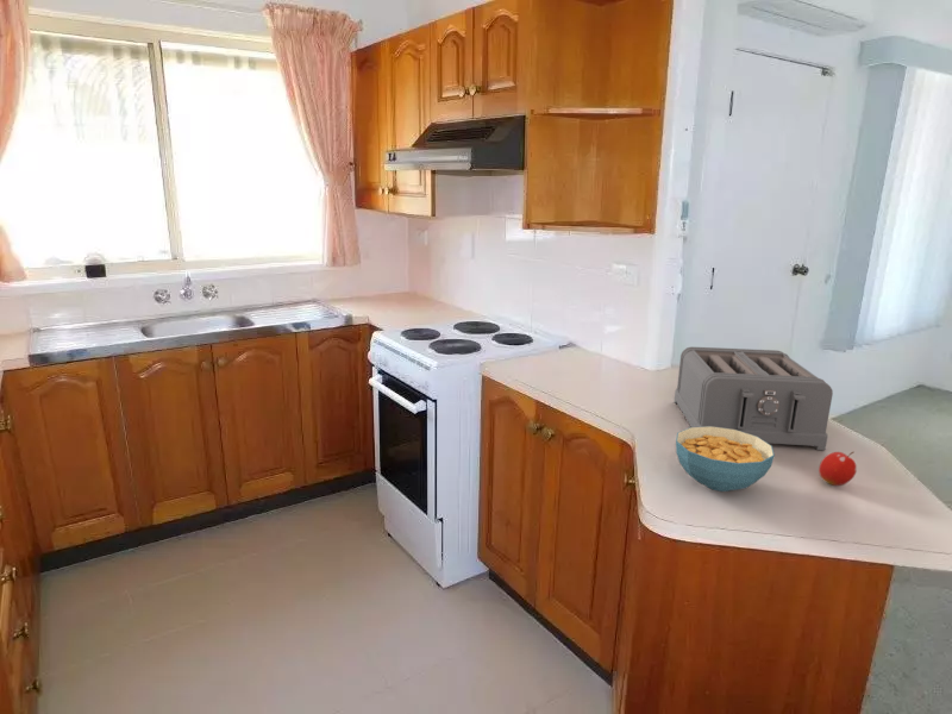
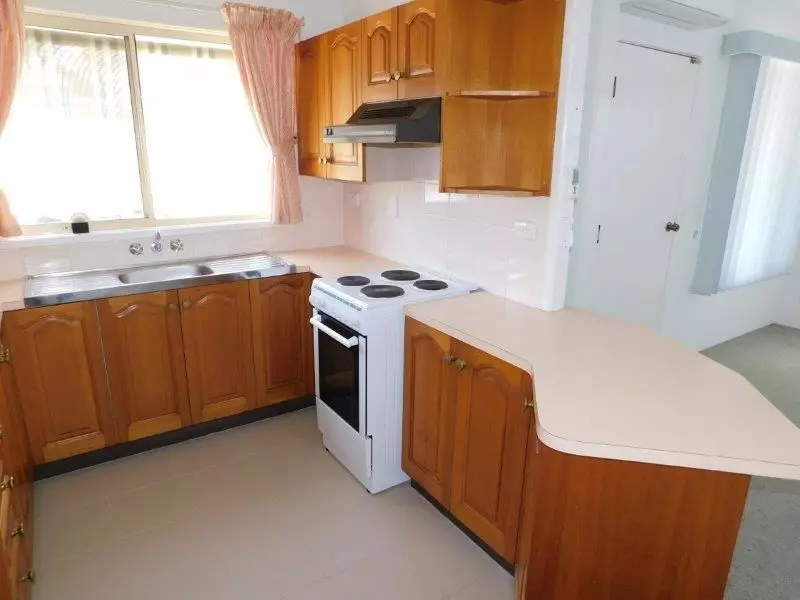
- cereal bowl (720, 464)
- toaster (749, 395)
- fruit (838, 466)
